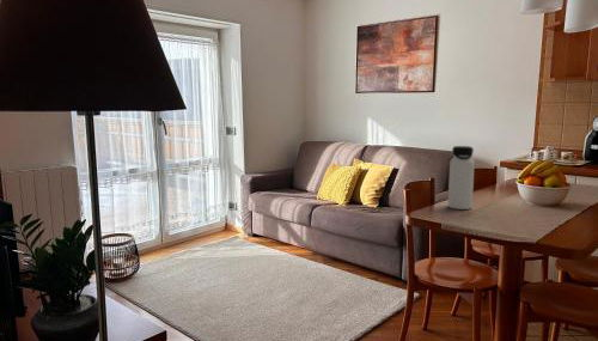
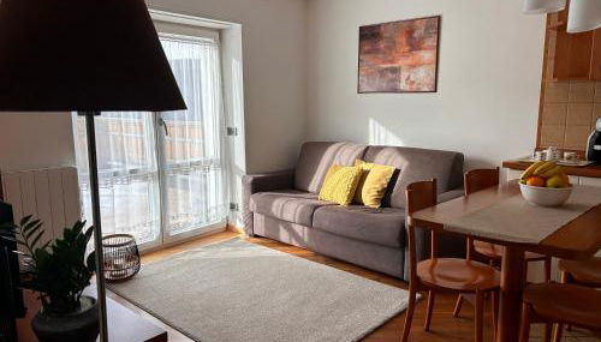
- water bottle (460, 176)
